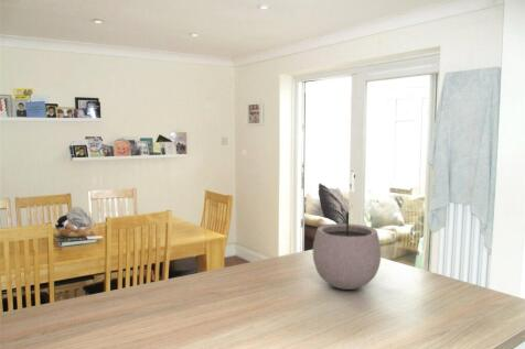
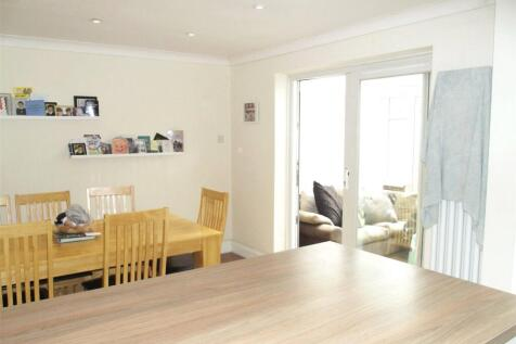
- plant pot (346, 246)
